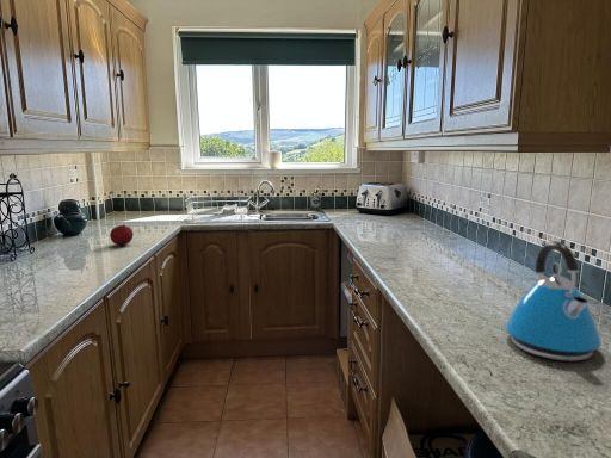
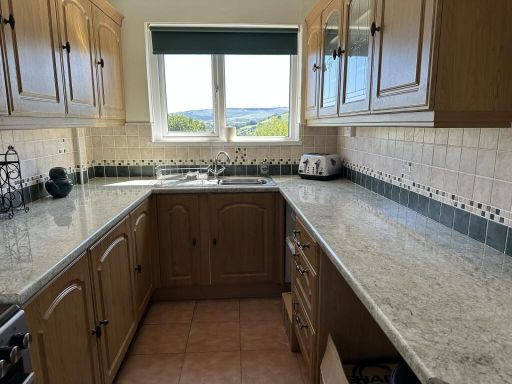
- kettle (553, 293)
- fruit (121, 234)
